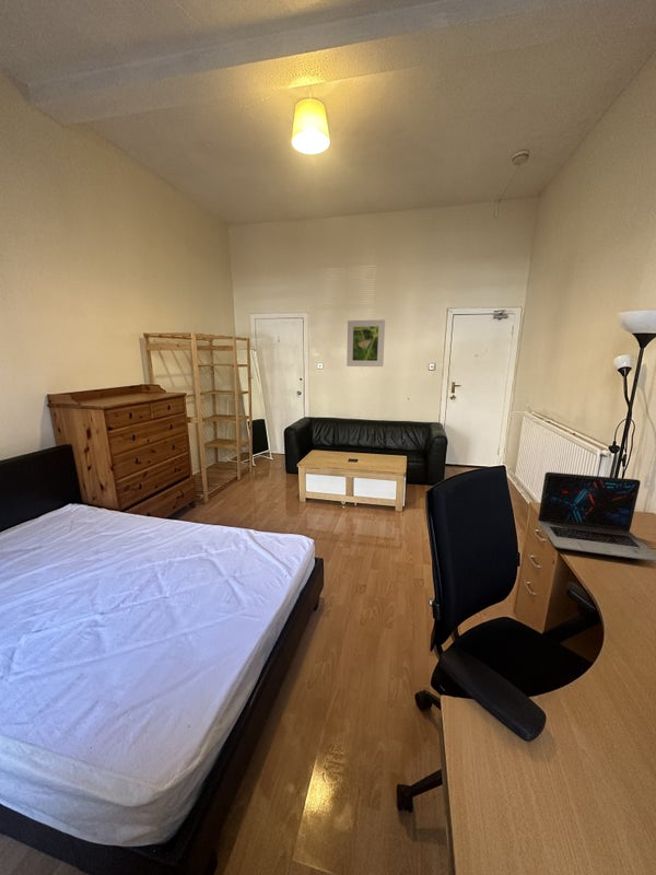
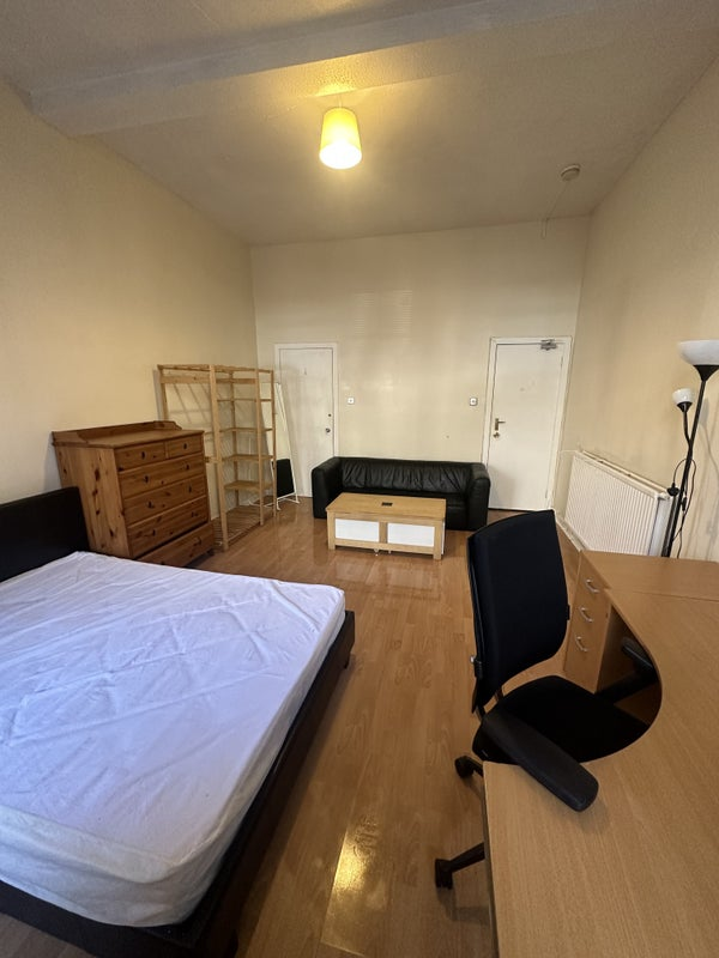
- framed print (365, 343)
- laptop (598, 514)
